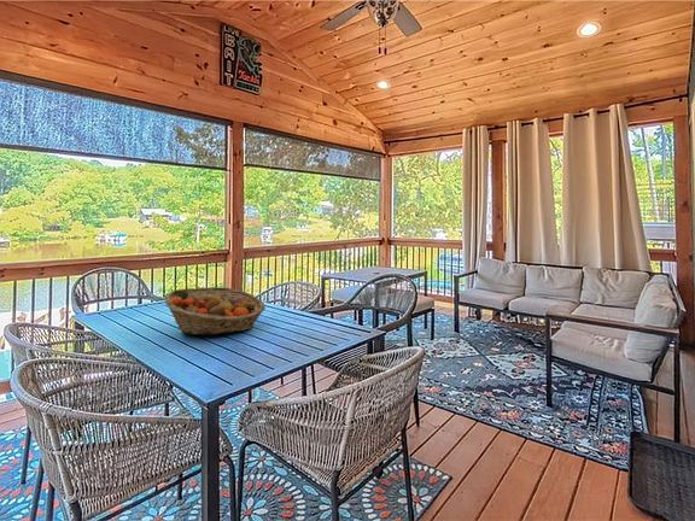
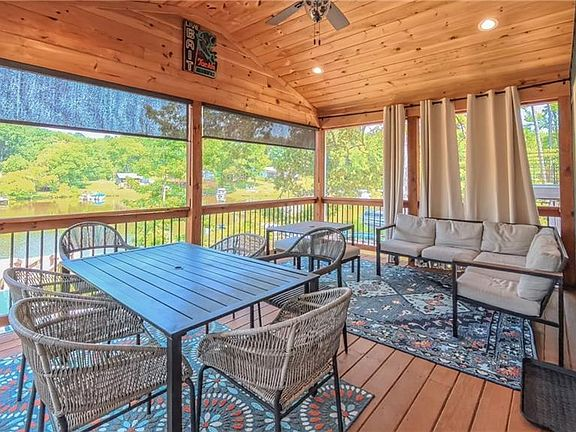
- fruit basket (216, 309)
